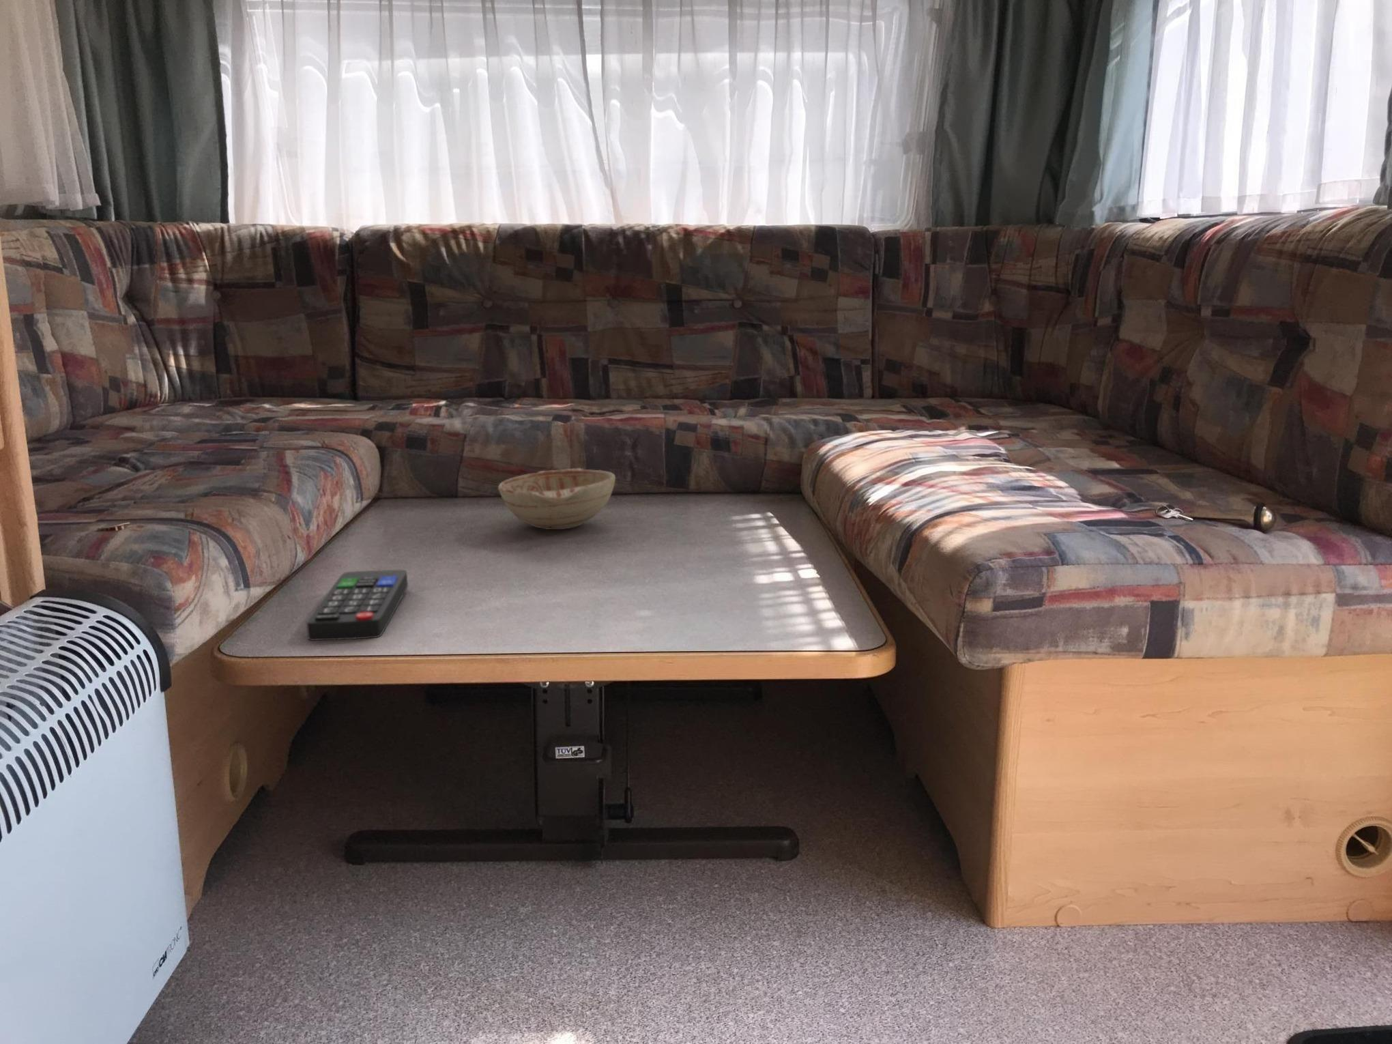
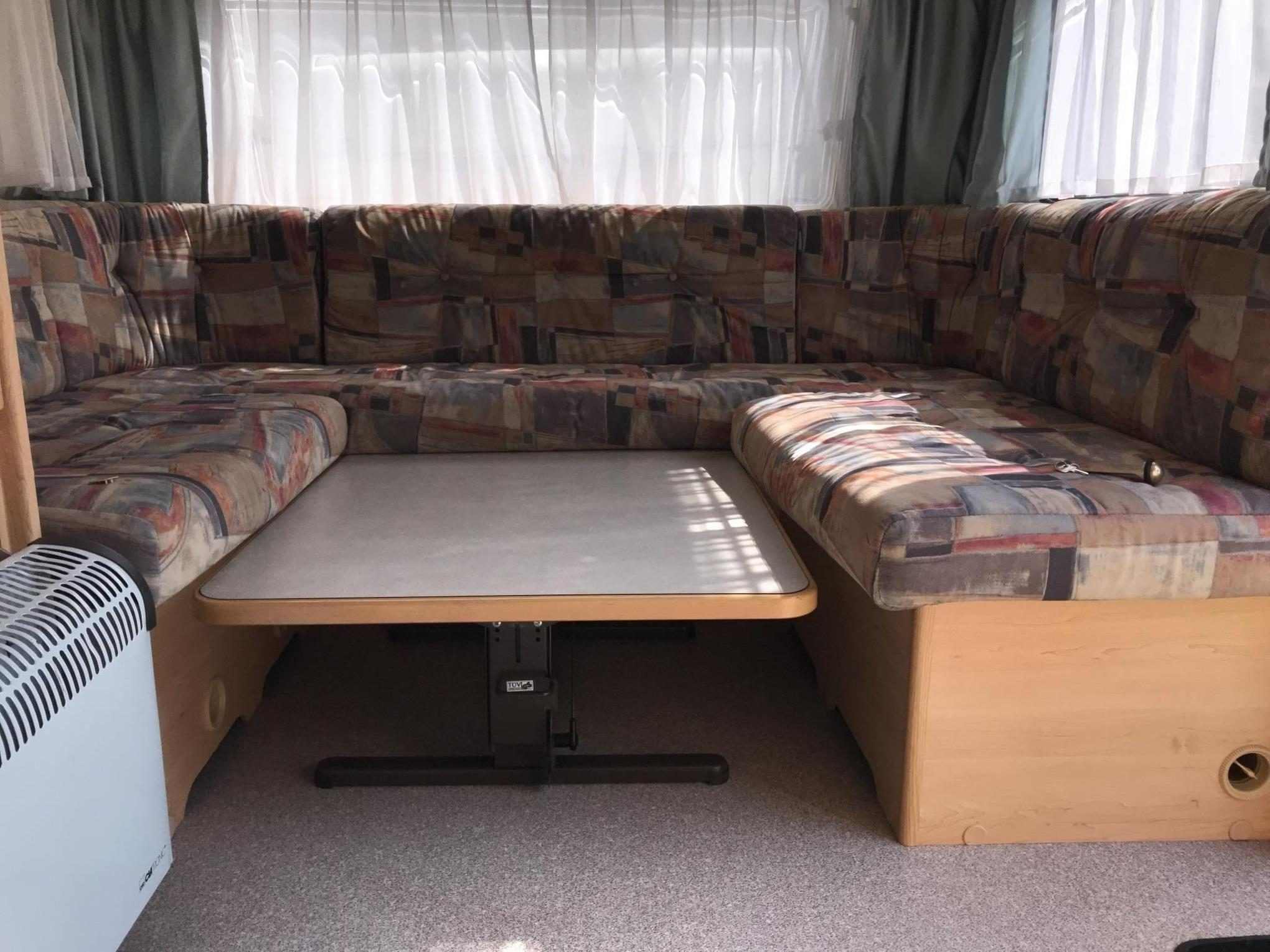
- remote control (361, 601)
- decorative bowl (558, 500)
